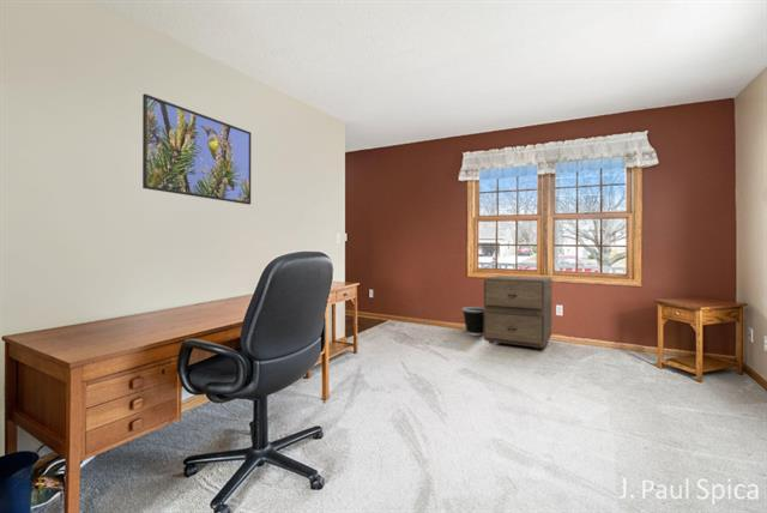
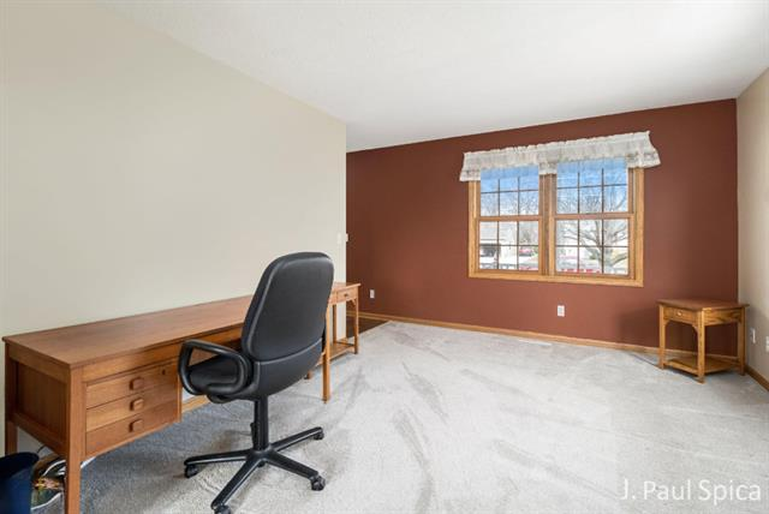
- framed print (204, 156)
- wastebasket (475, 320)
- filing cabinet (518, 309)
